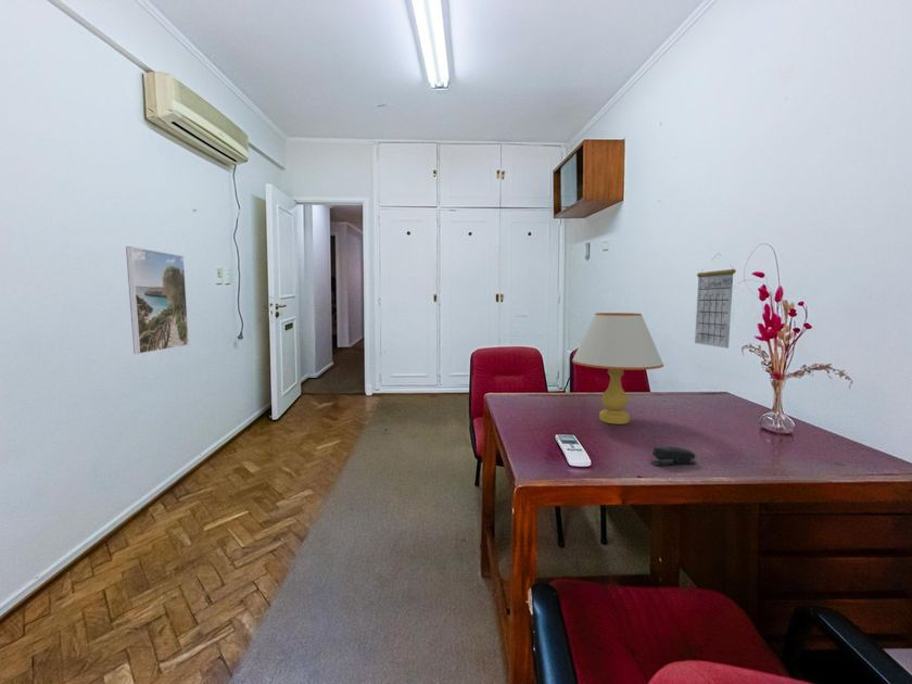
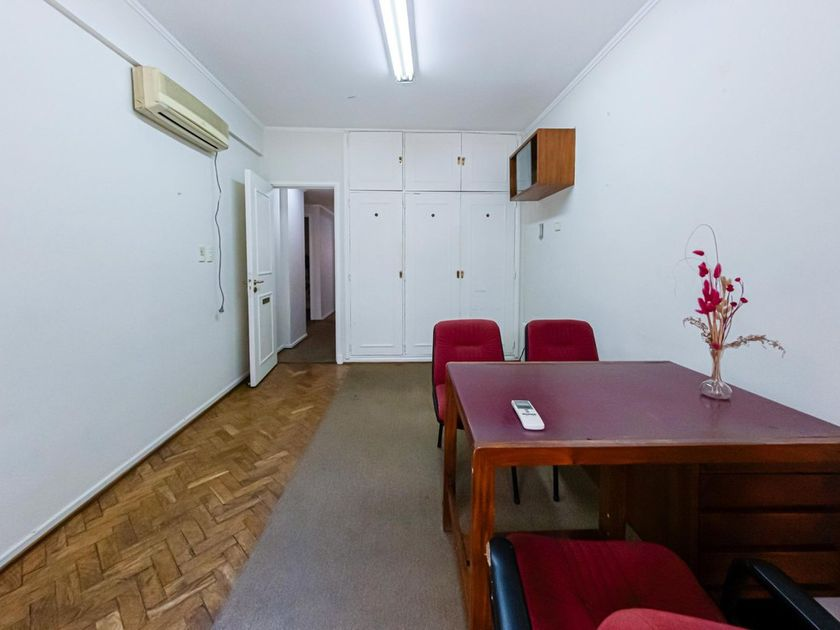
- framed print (161, 301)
- stapler (673, 454)
- calendar (713, 300)
- table lamp (616, 367)
